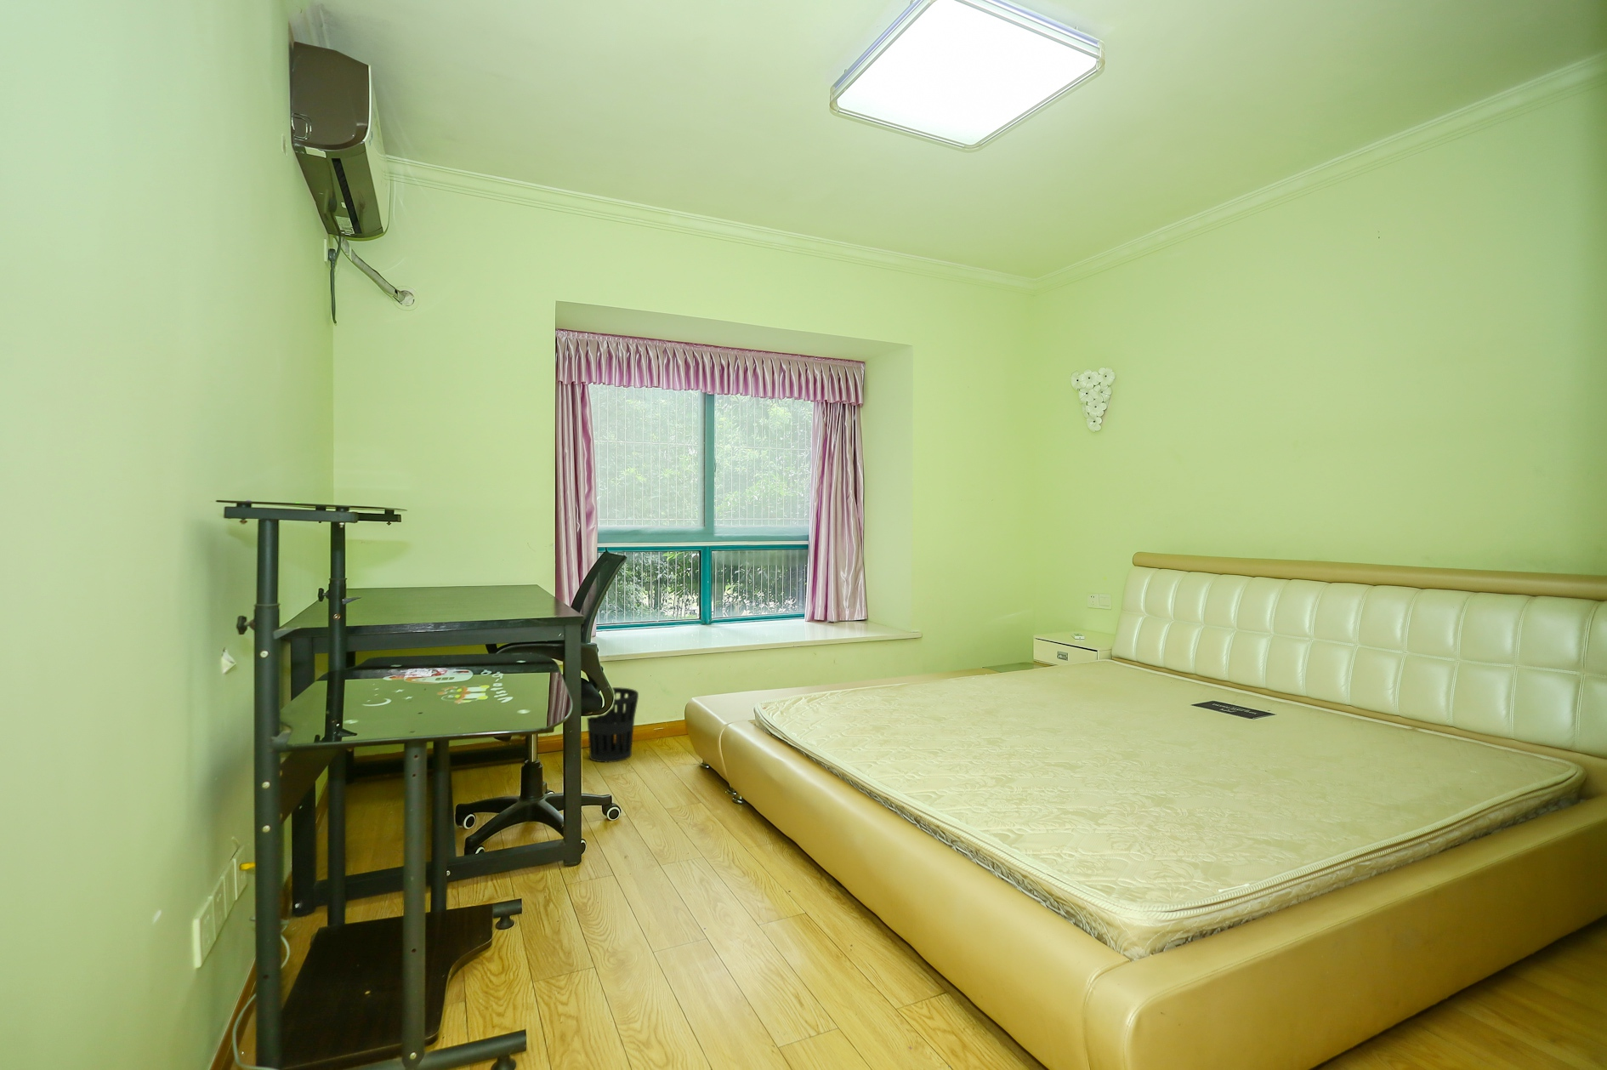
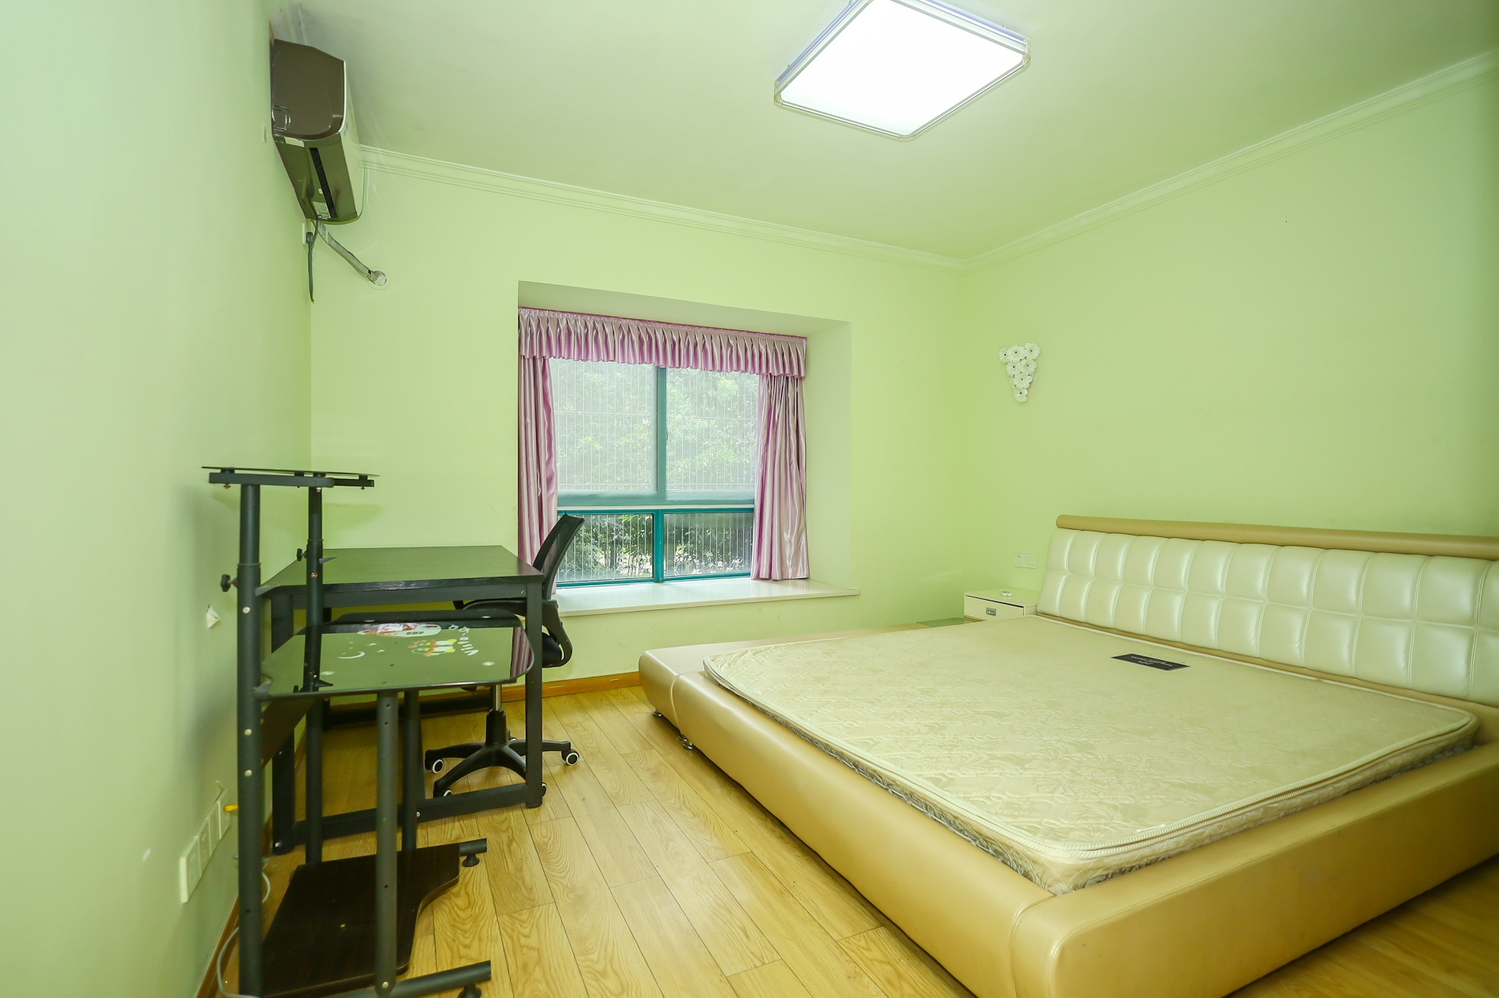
- wastebasket (610, 724)
